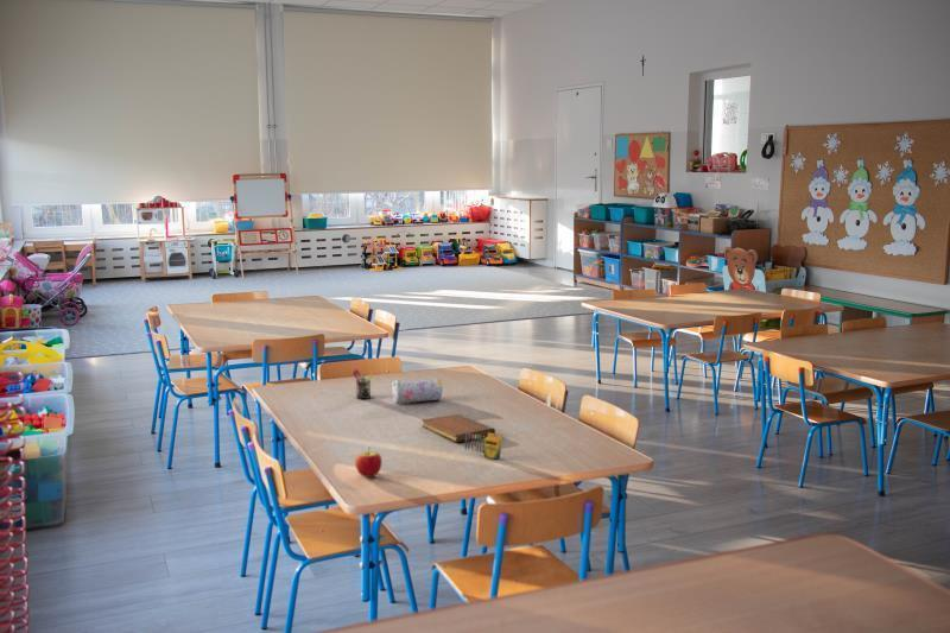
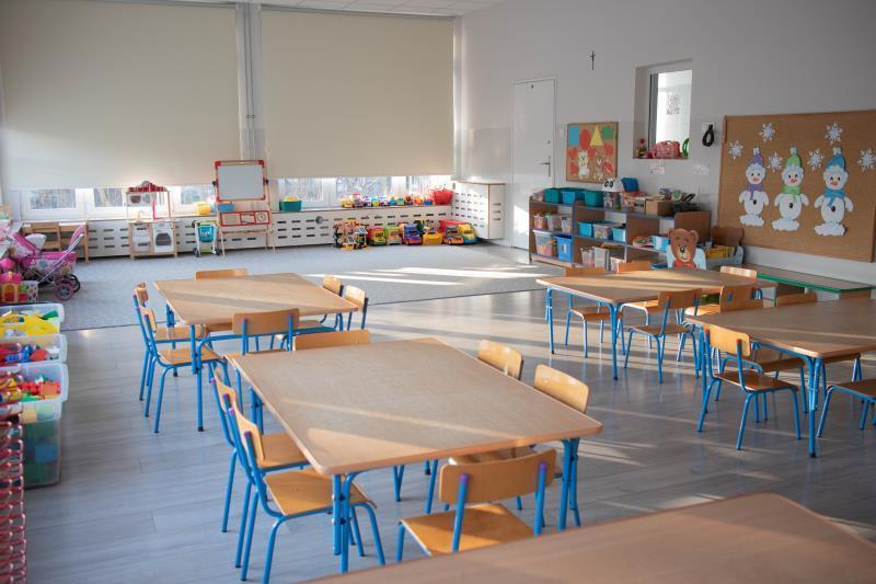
- crayon (483, 443)
- pen holder (362, 382)
- pencil case (417, 390)
- apple (368, 460)
- notebook (457, 426)
